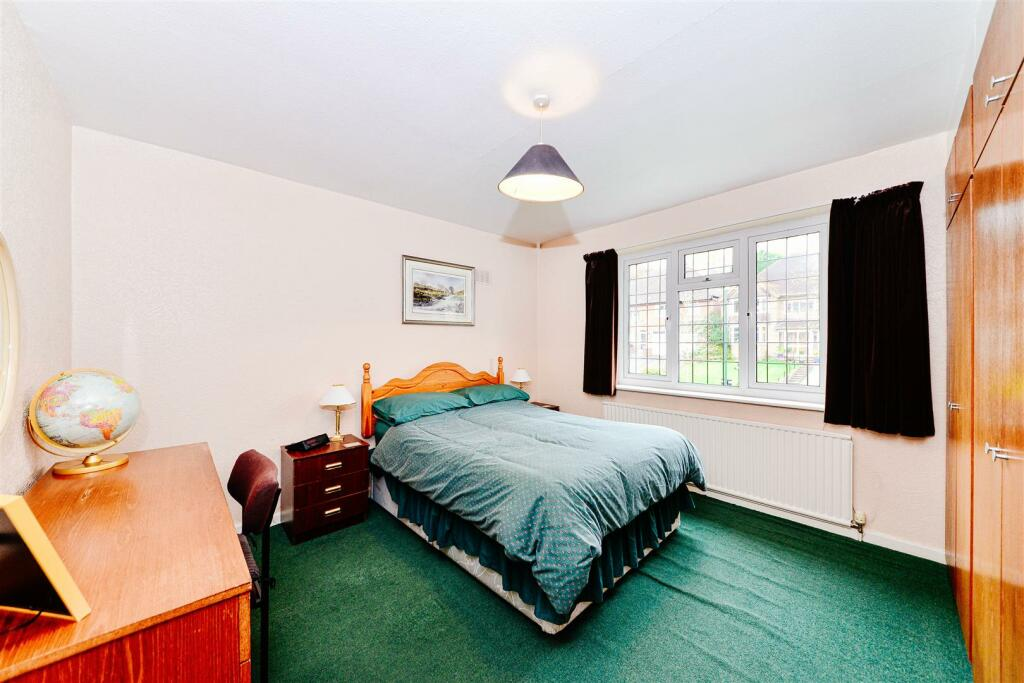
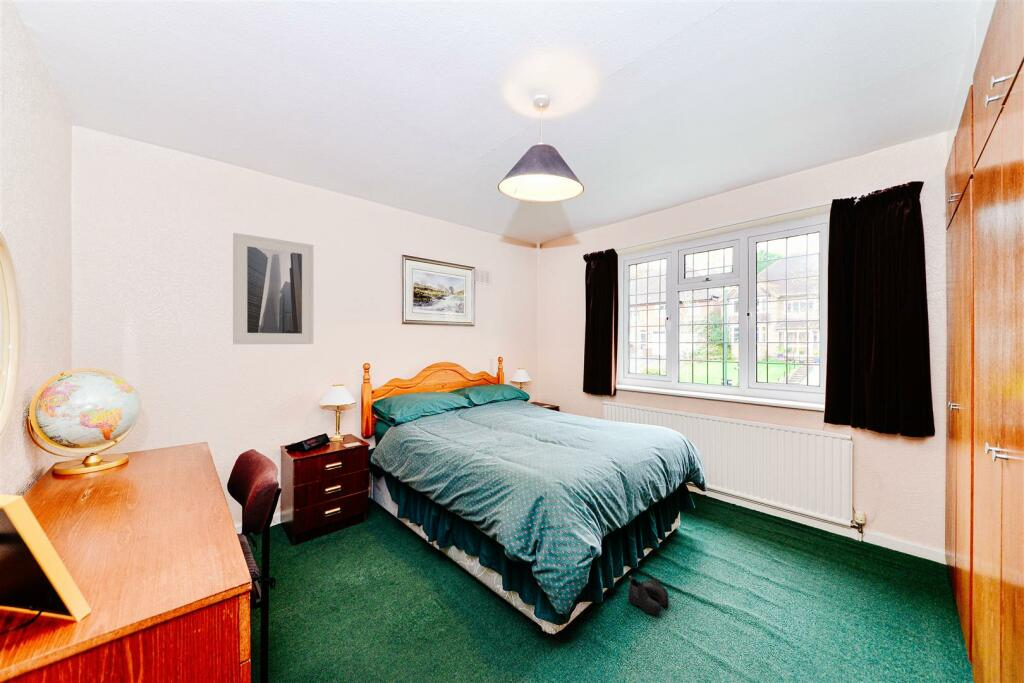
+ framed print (275, 291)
+ boots (650, 587)
